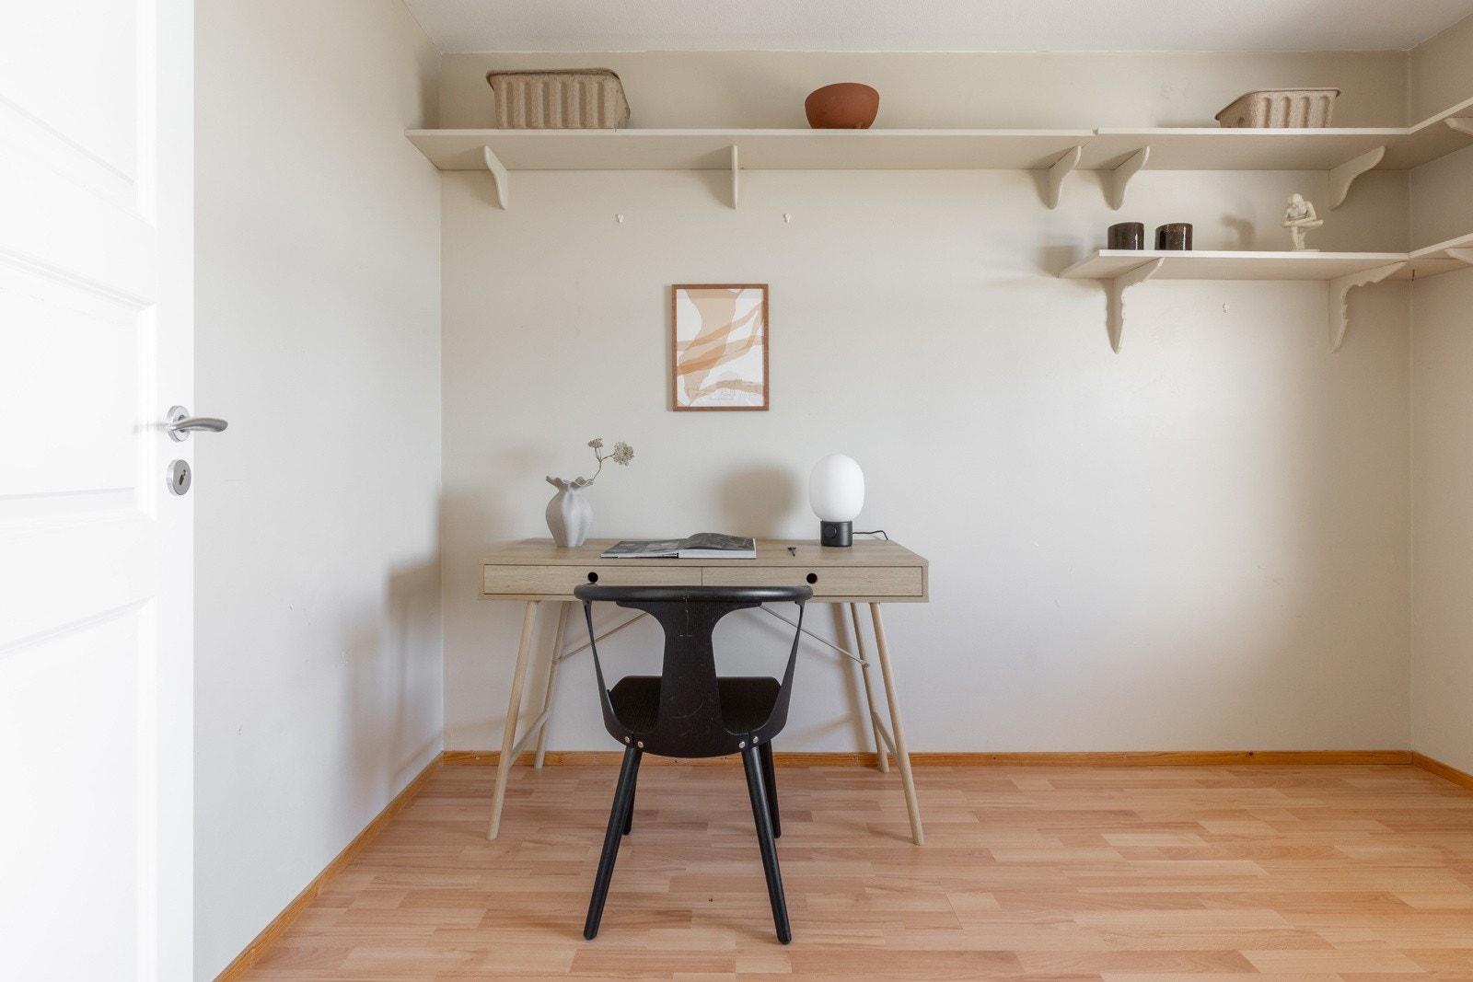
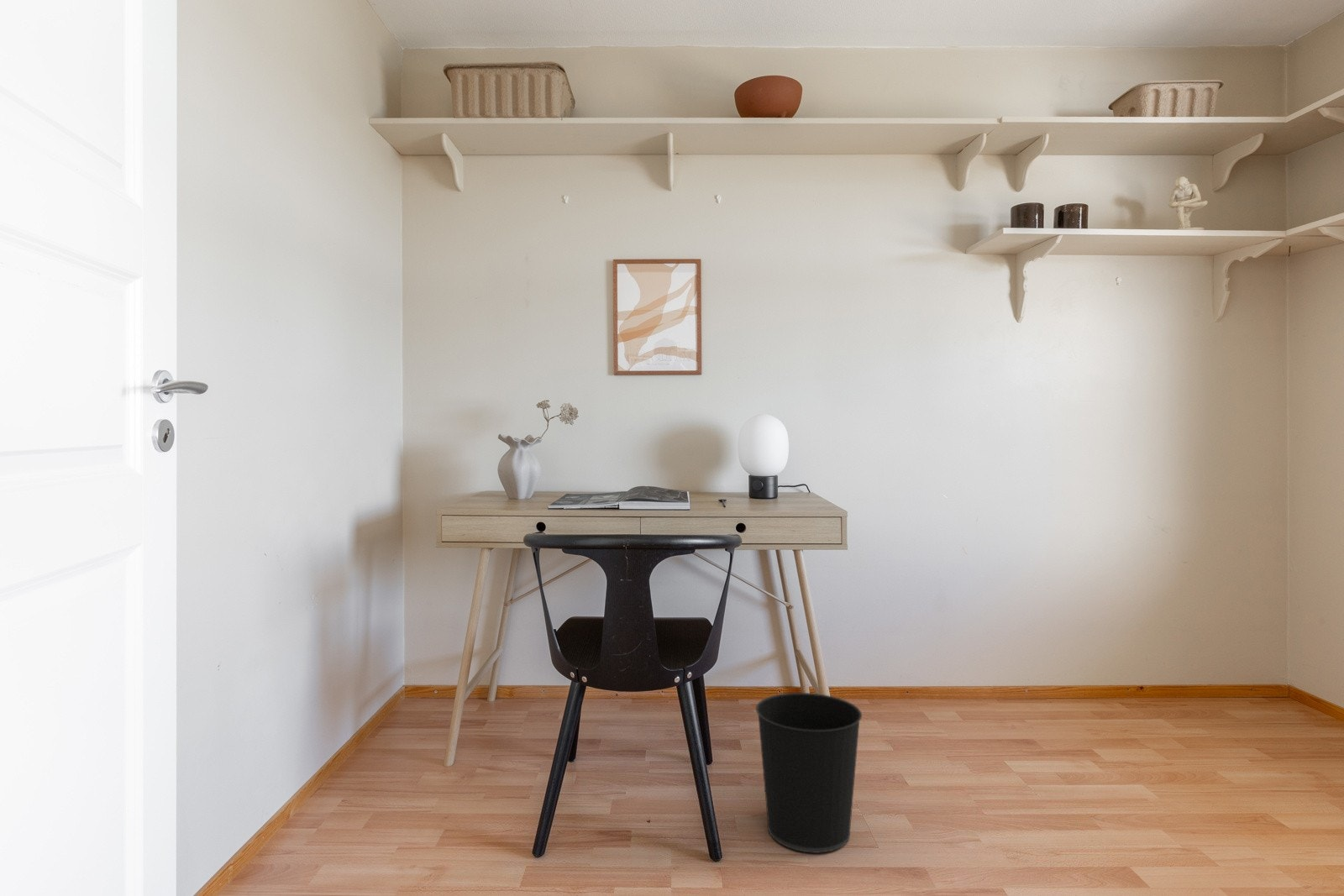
+ wastebasket (808, 770)
